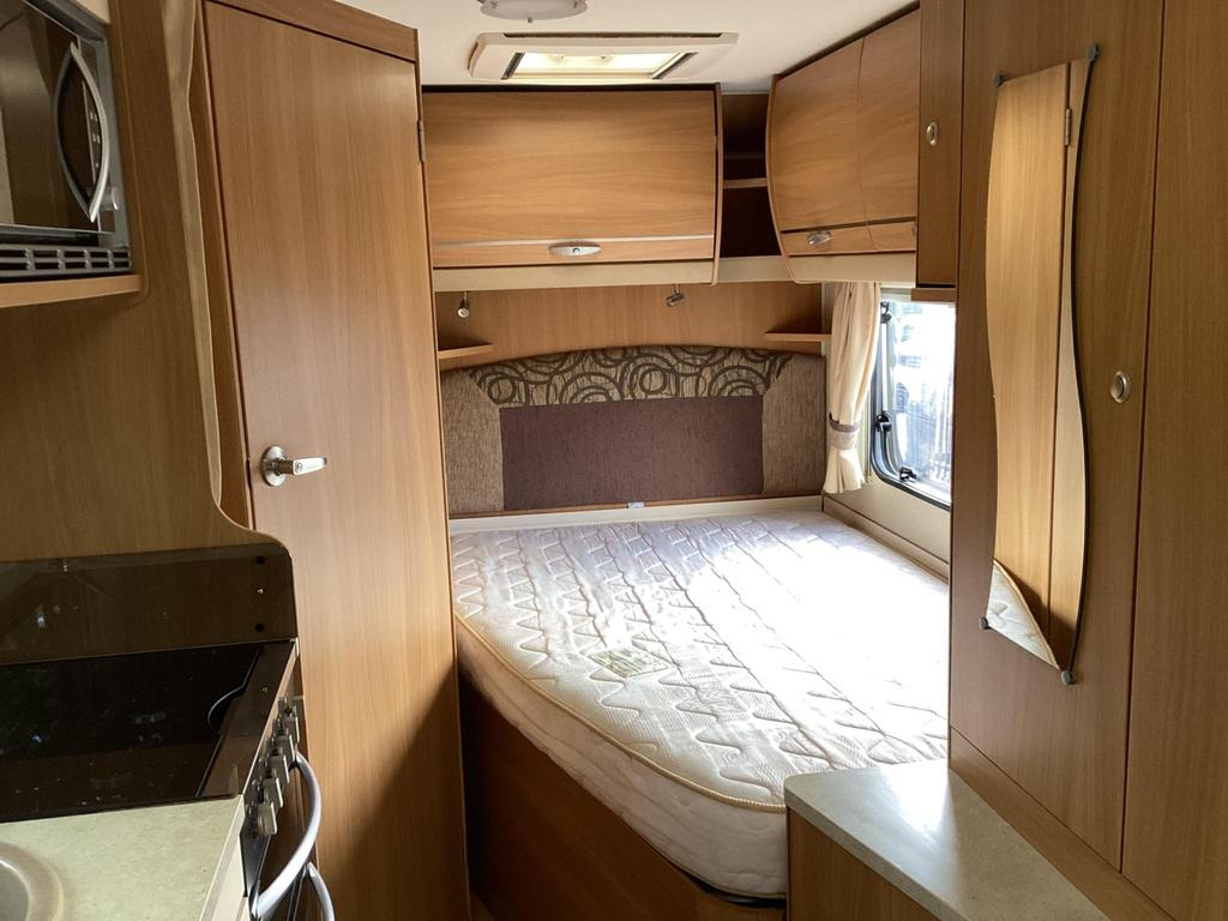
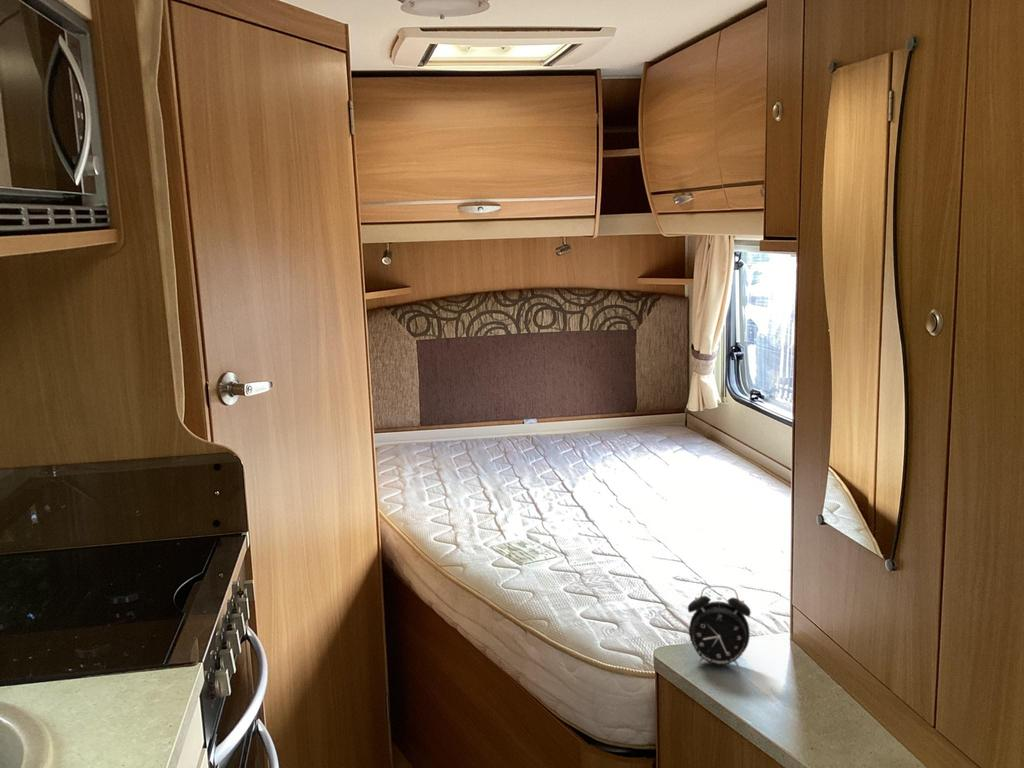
+ alarm clock (718, 626)
